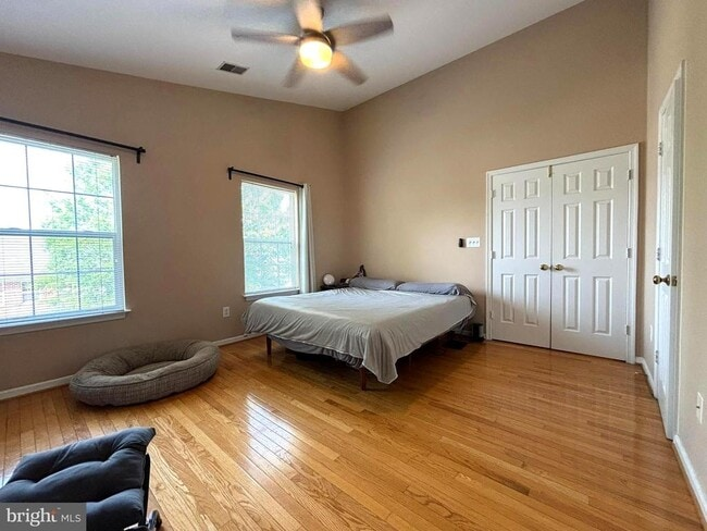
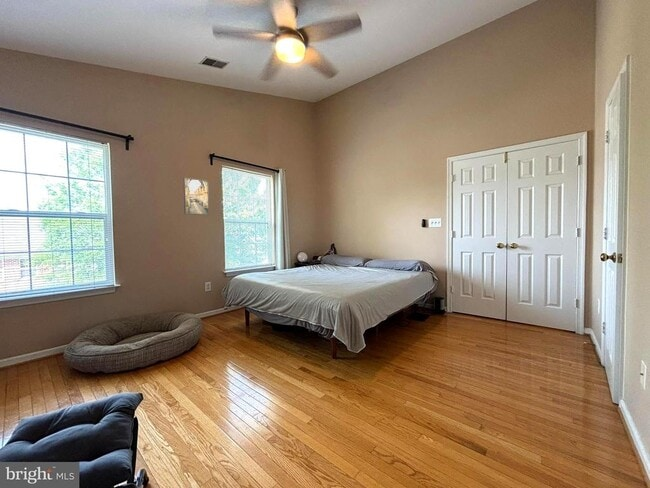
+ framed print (196, 197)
